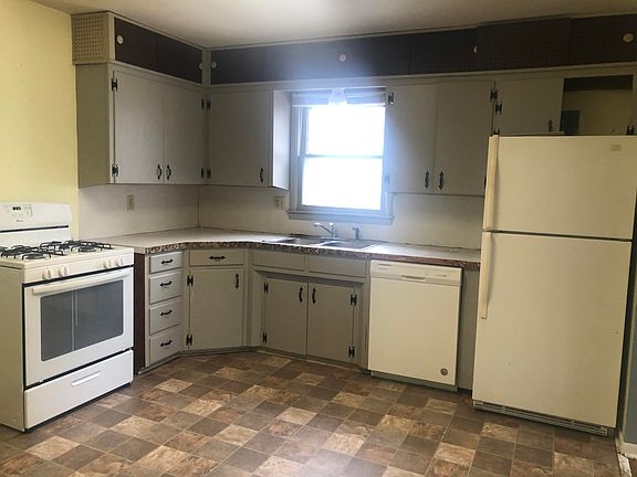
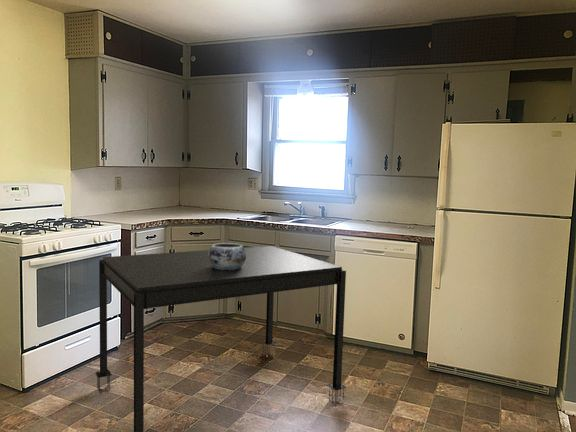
+ dining table (216, 299)
+ decorative bowl (227, 255)
